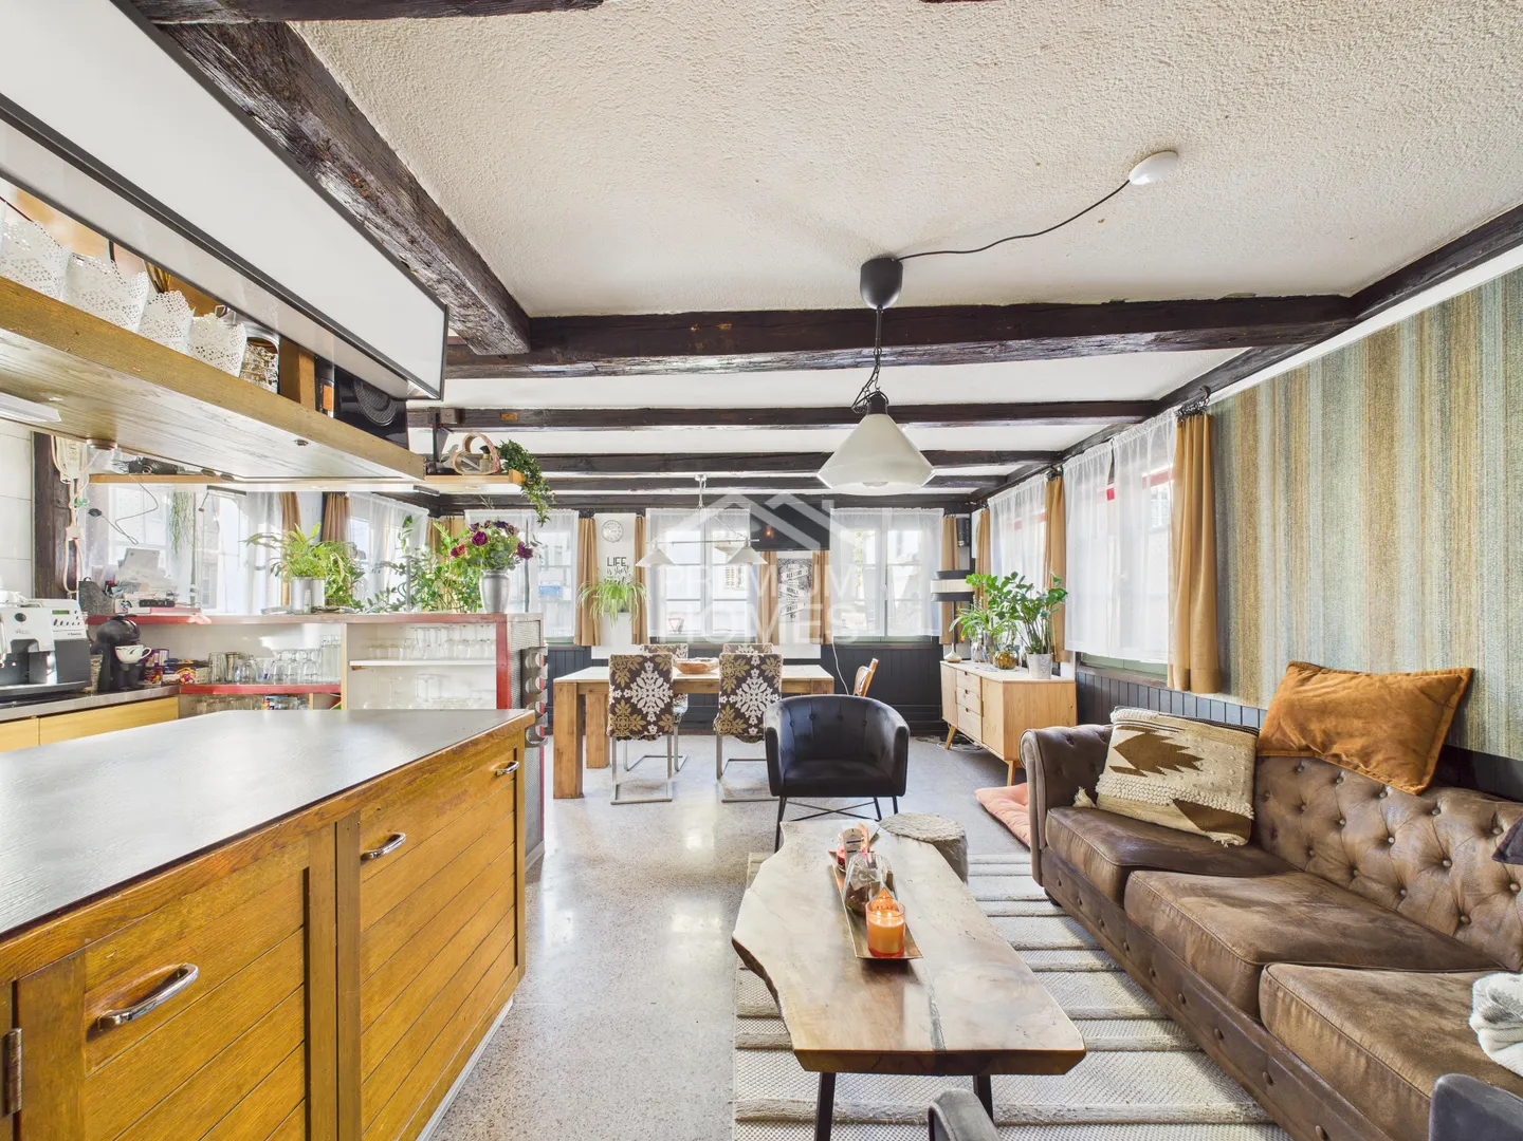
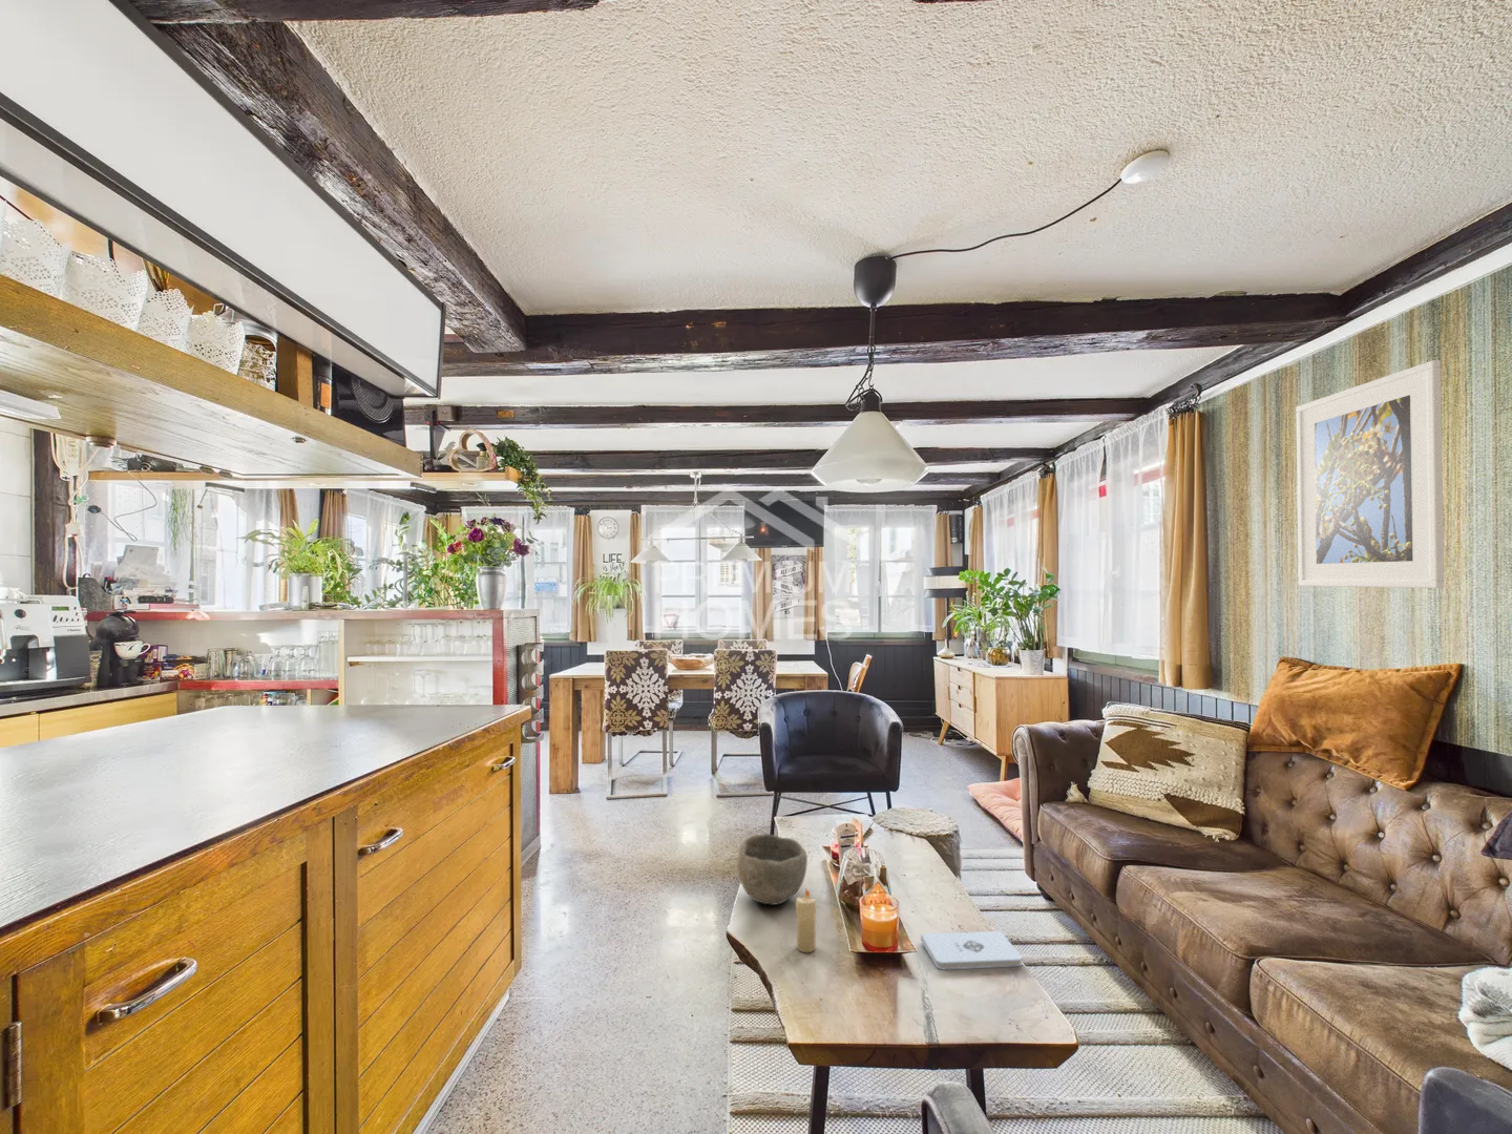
+ candle (805, 917)
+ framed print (1361, 486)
+ notepad (970, 949)
+ bowl (770, 871)
